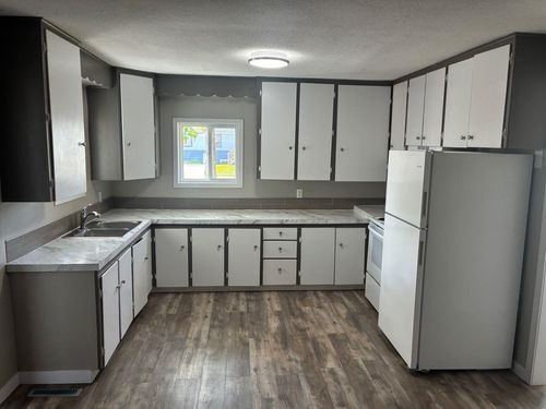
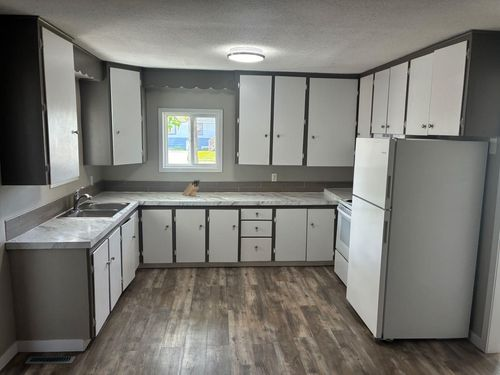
+ knife block (191, 187)
